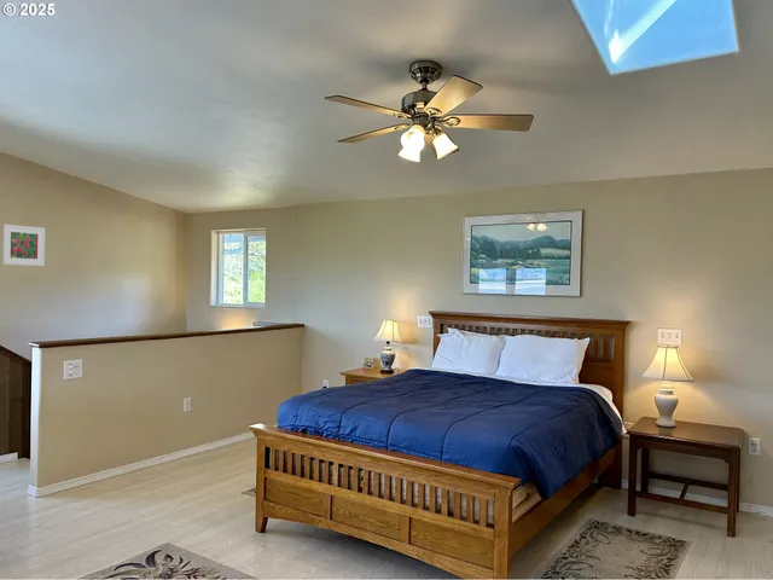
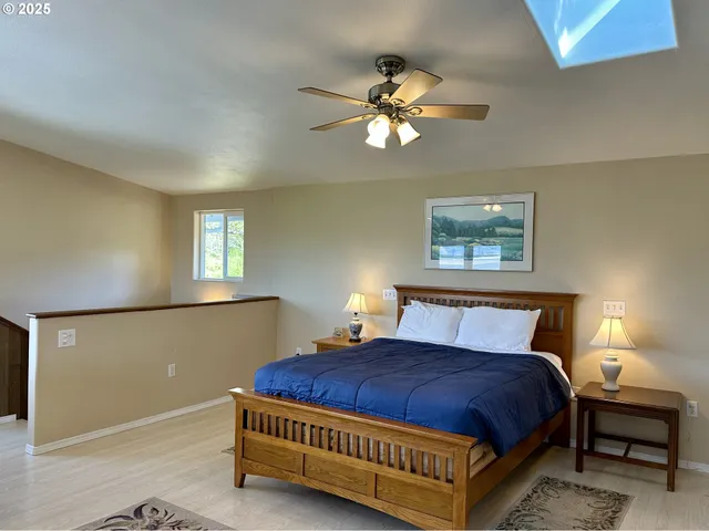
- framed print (23, 245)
